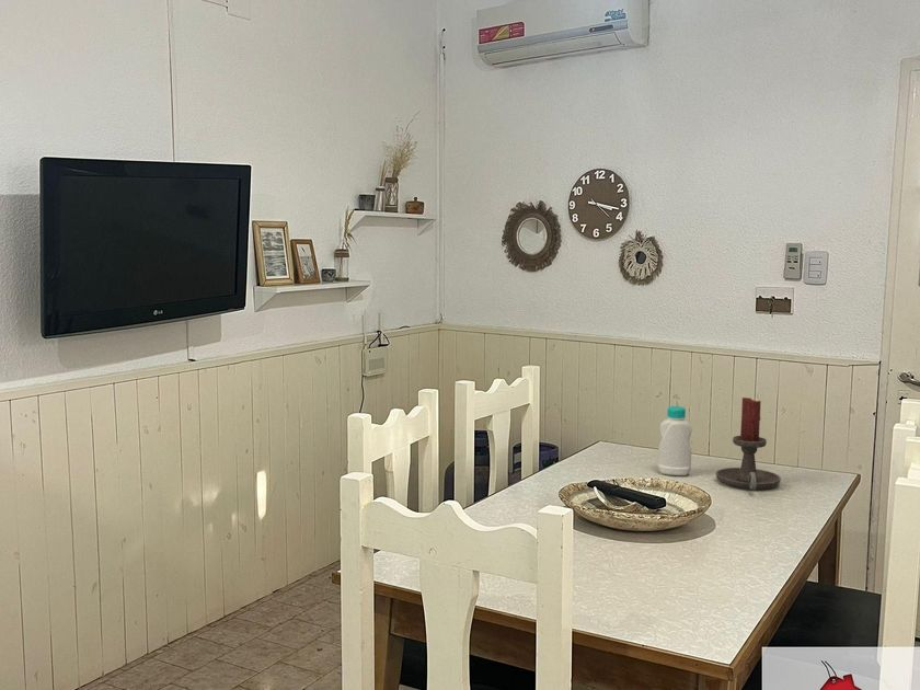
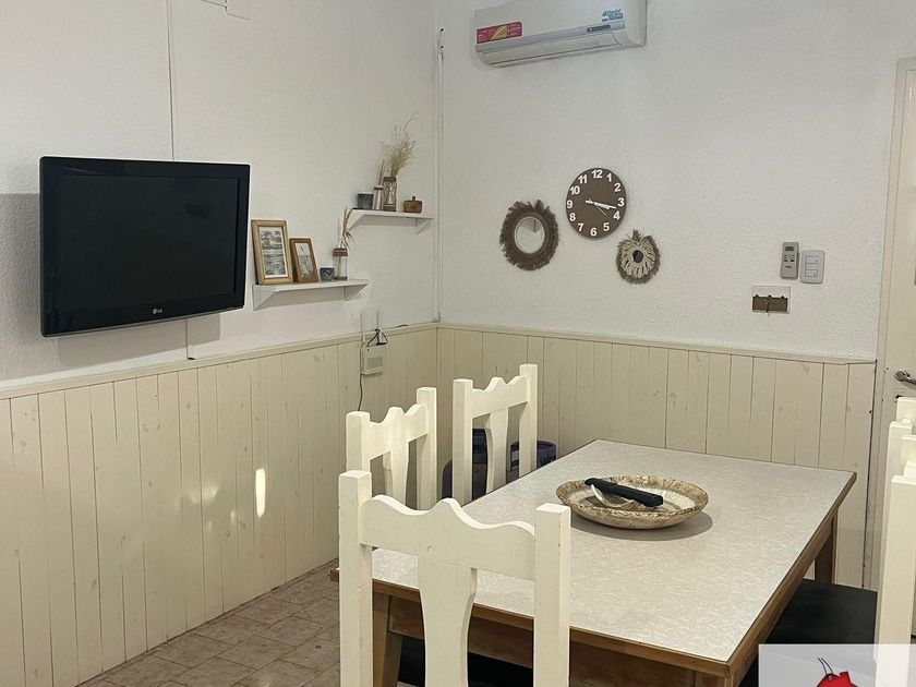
- candle holder (750, 441)
- bottle (675, 440)
